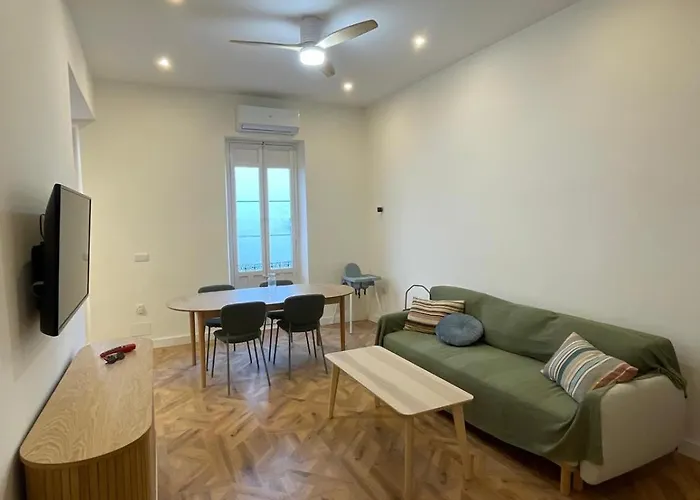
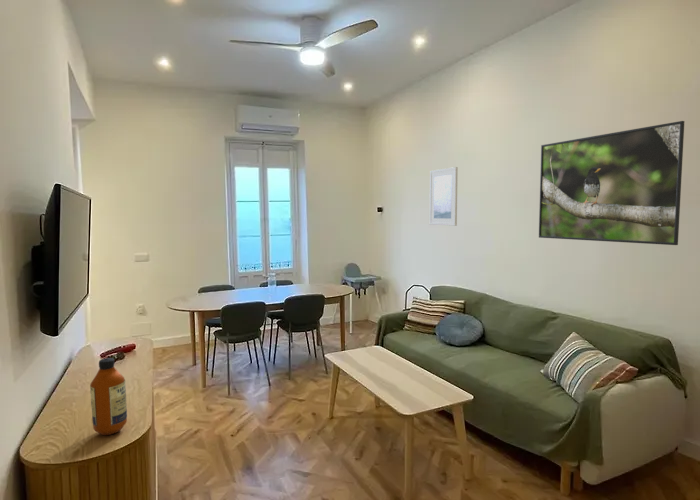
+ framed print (600, 188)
+ bottle (108, 395)
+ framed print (442, 197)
